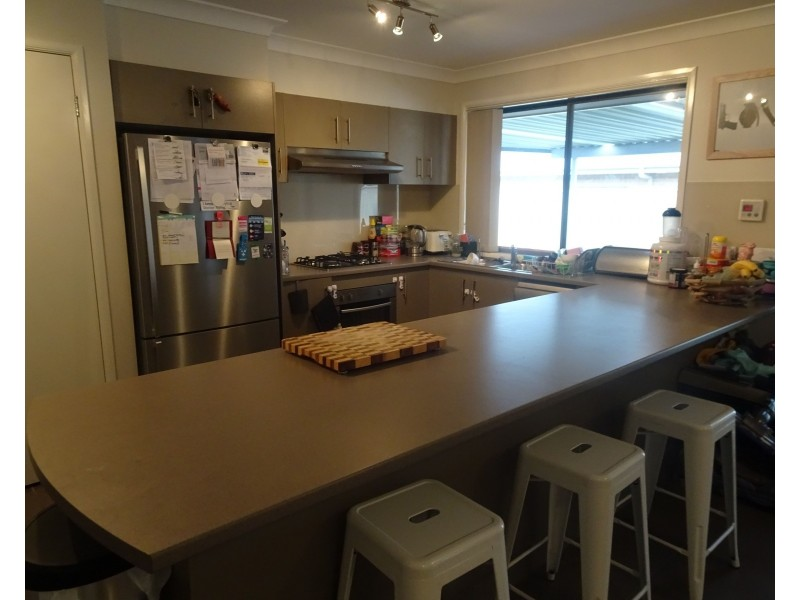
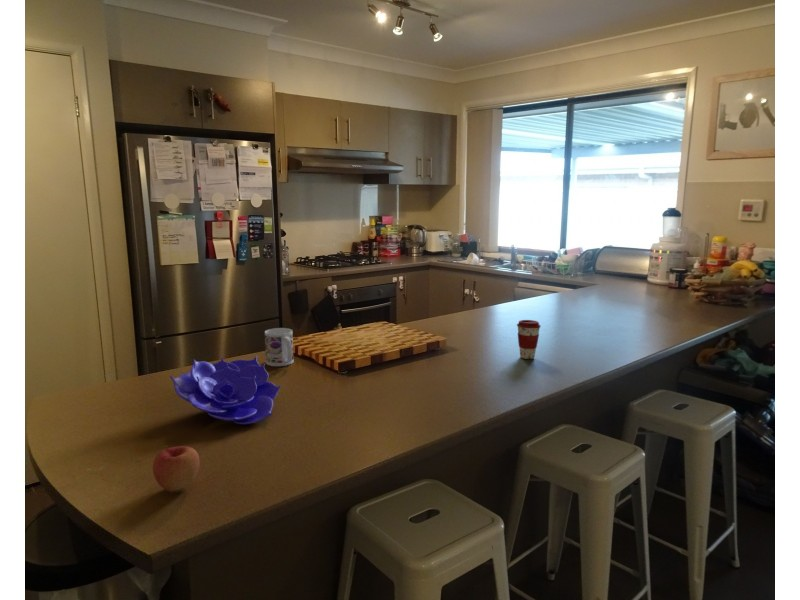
+ decorative bowl (227, 387)
+ mug (281, 348)
+ apple (176, 466)
+ coffee cup (528, 339)
